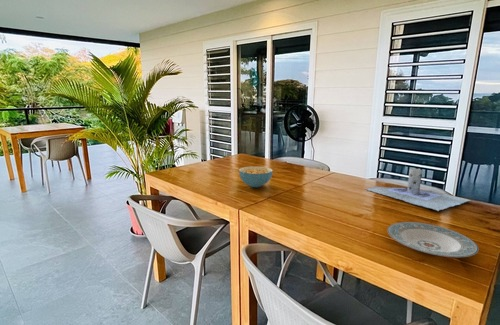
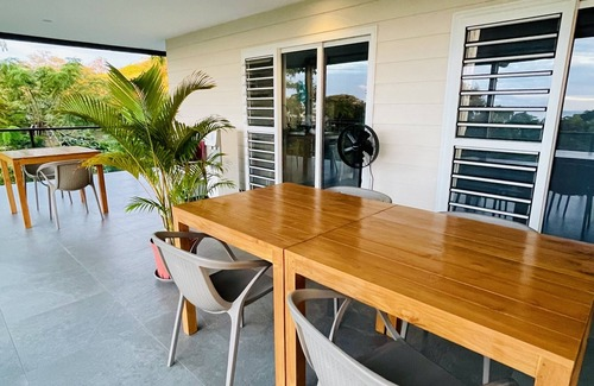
- cereal bowl (255, 178)
- plate (429, 241)
- napkin (416, 182)
